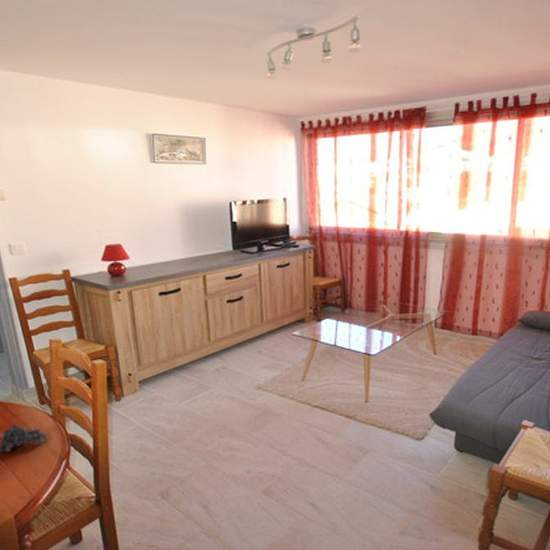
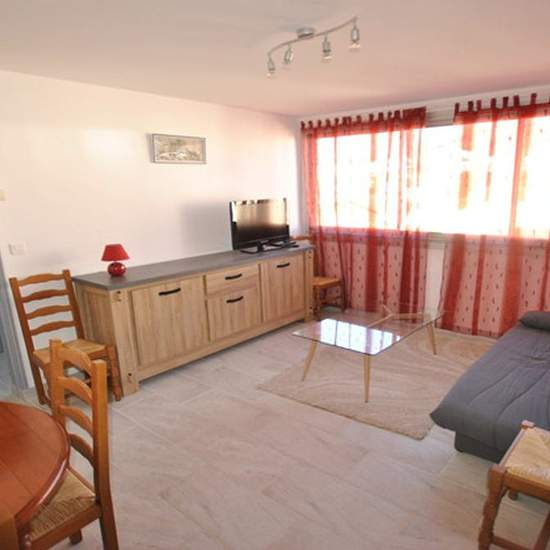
- fruit (21, 433)
